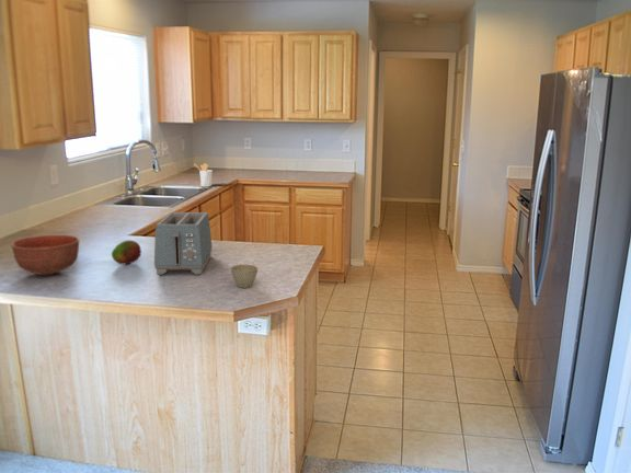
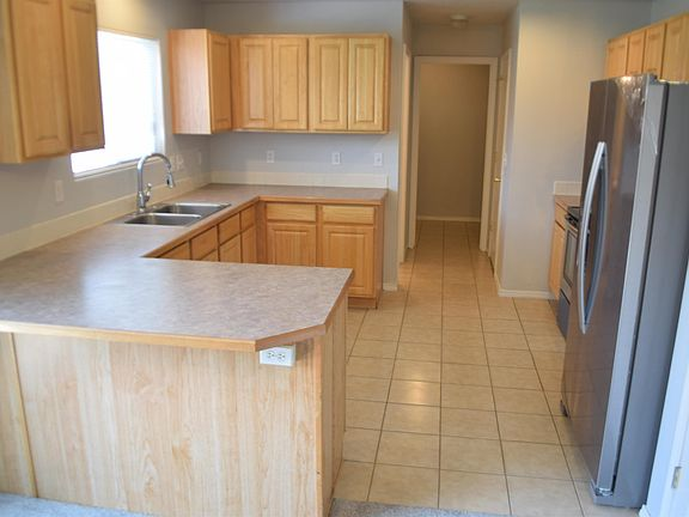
- toaster (183, 242)
- flower pot (244, 276)
- utensil holder (203, 174)
- bowl (47, 256)
- fruit (126, 252)
